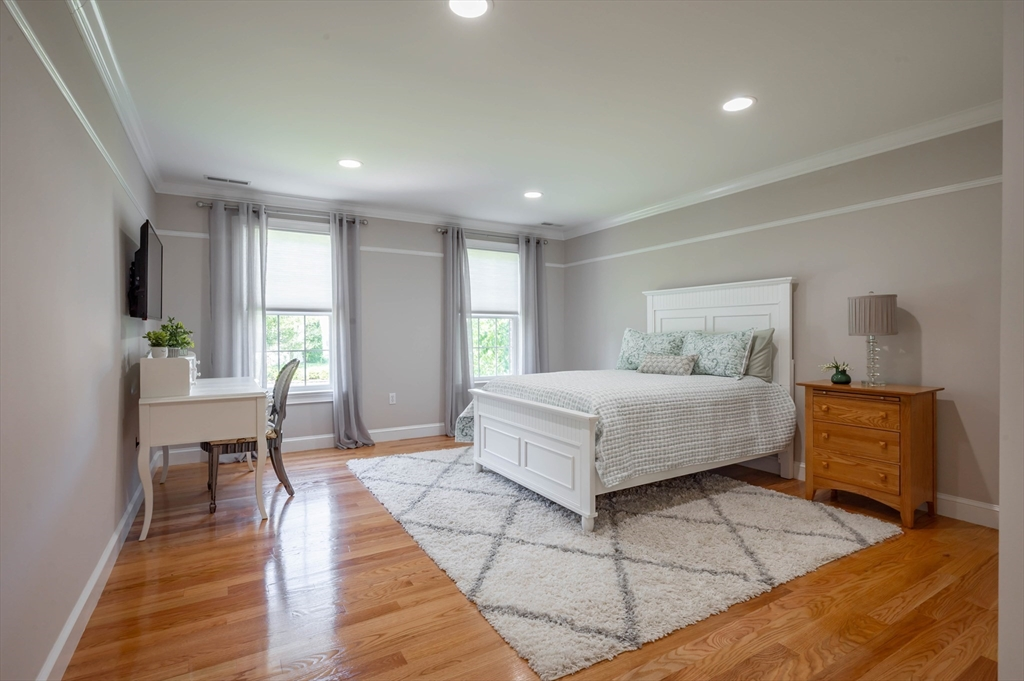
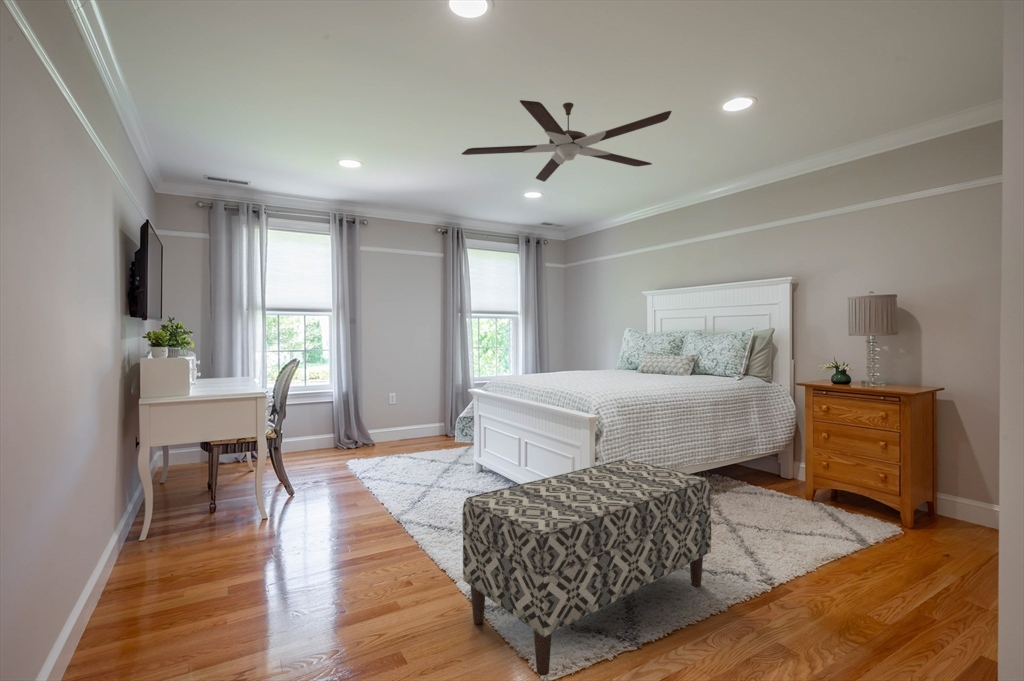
+ bench (594, 544)
+ ceiling fan (559, 133)
